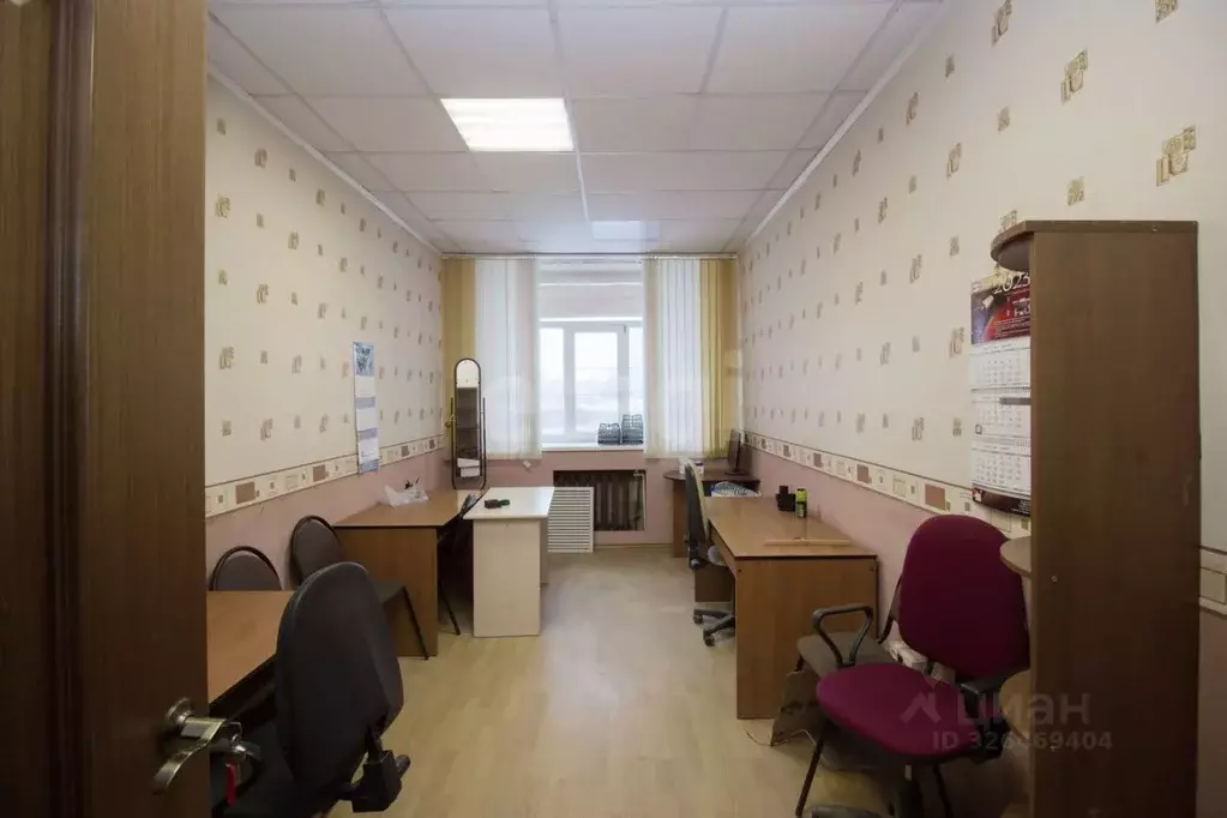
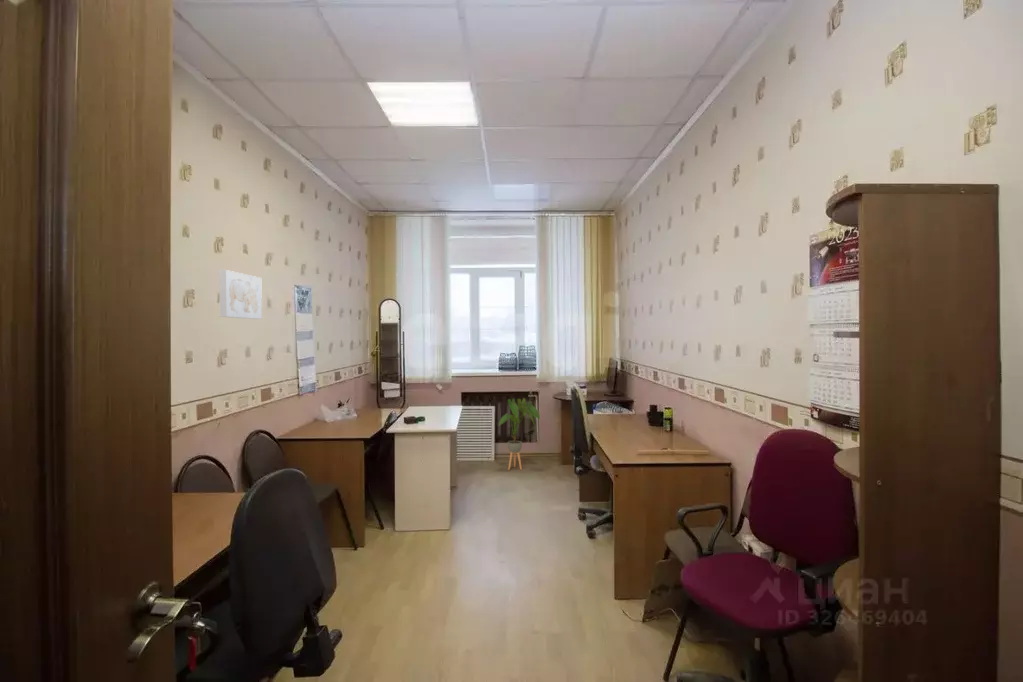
+ wall art (241, 296)
+ house plant (516, 432)
